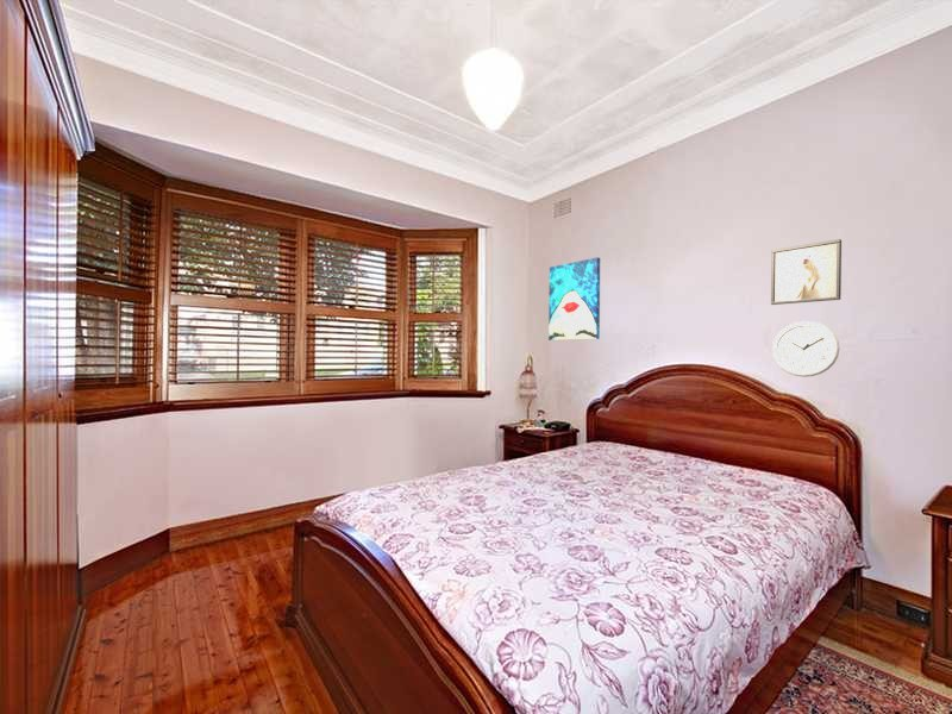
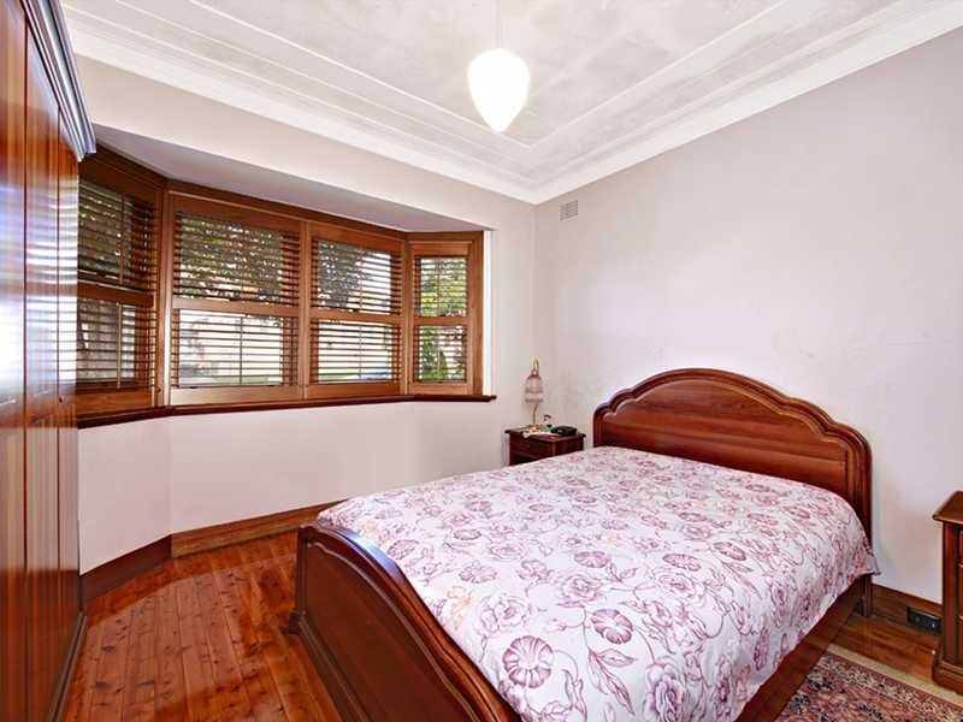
- wall clock (803, 349)
- wall art (572, 301)
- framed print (804, 274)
